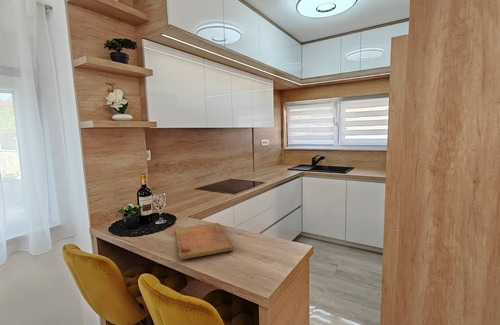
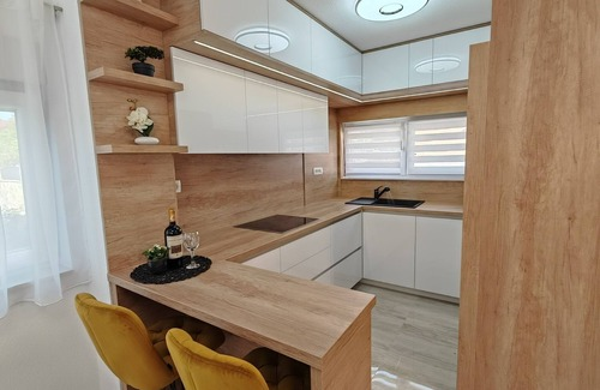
- cutting board (202, 238)
